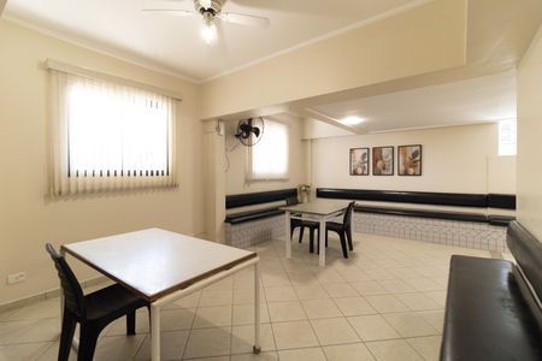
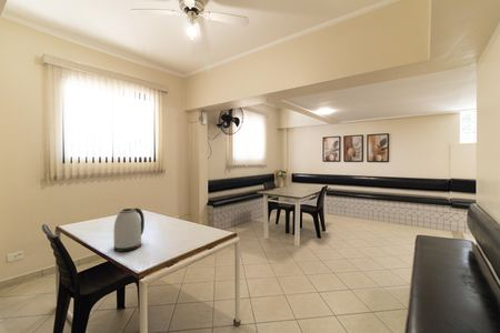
+ kettle (131, 226)
